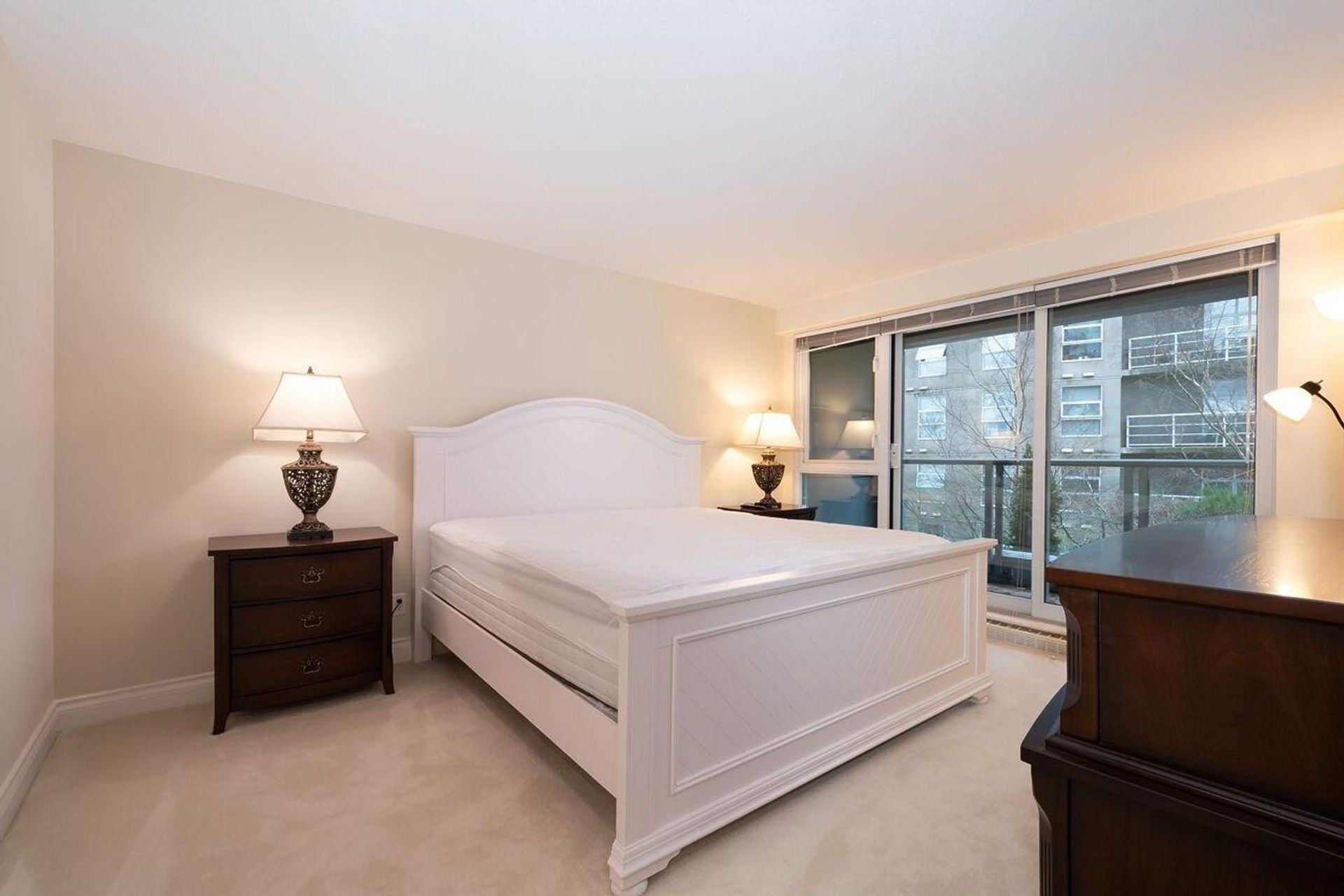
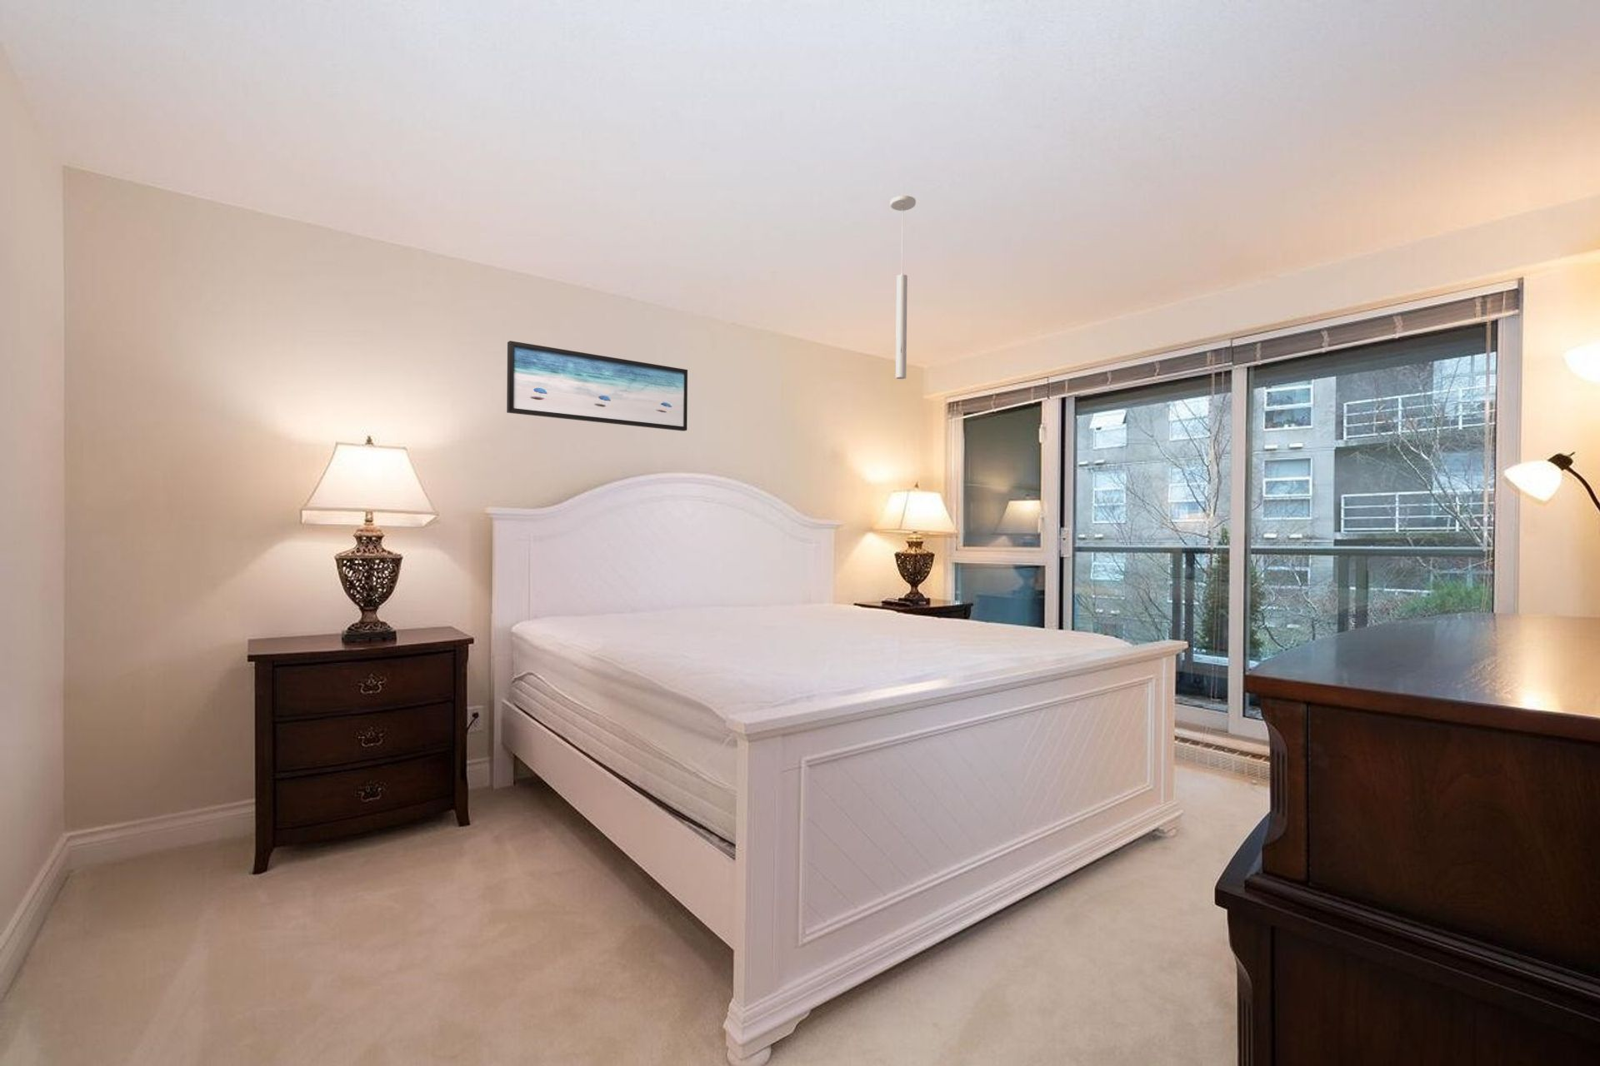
+ ceiling light (901, 289)
+ wall art (604, 389)
